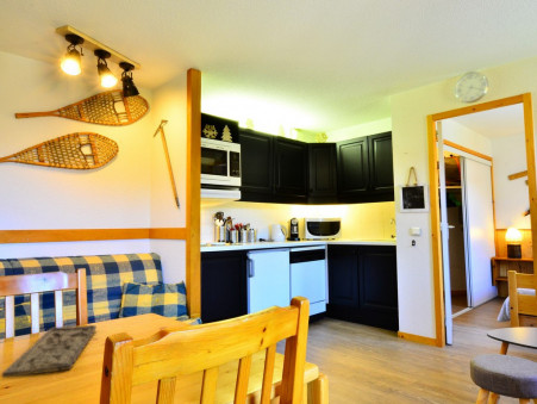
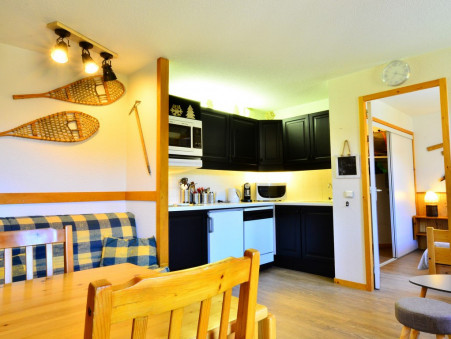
- cutting board (58, 346)
